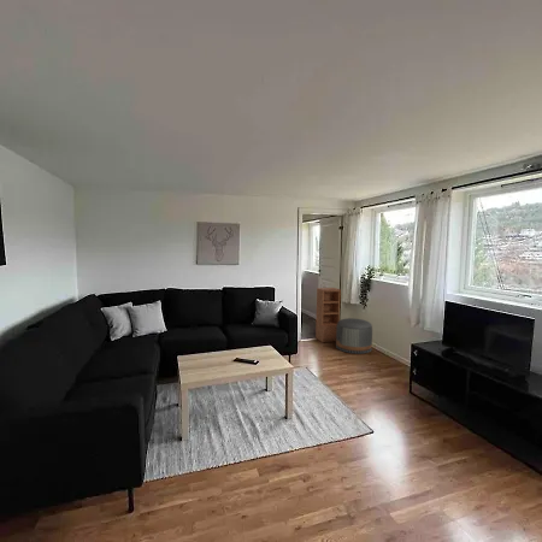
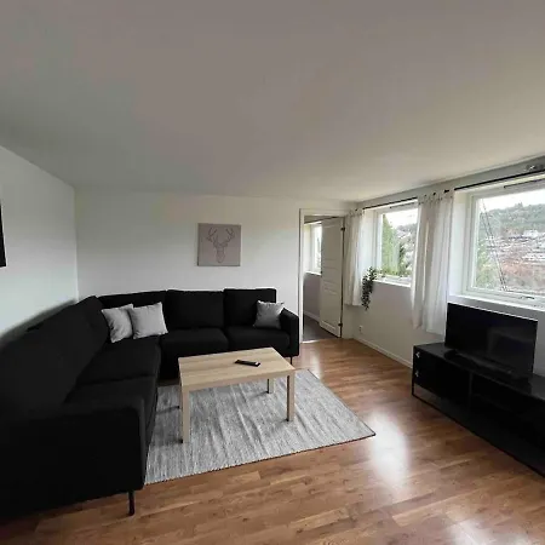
- pouf (353, 334)
- bookcase (328, 314)
